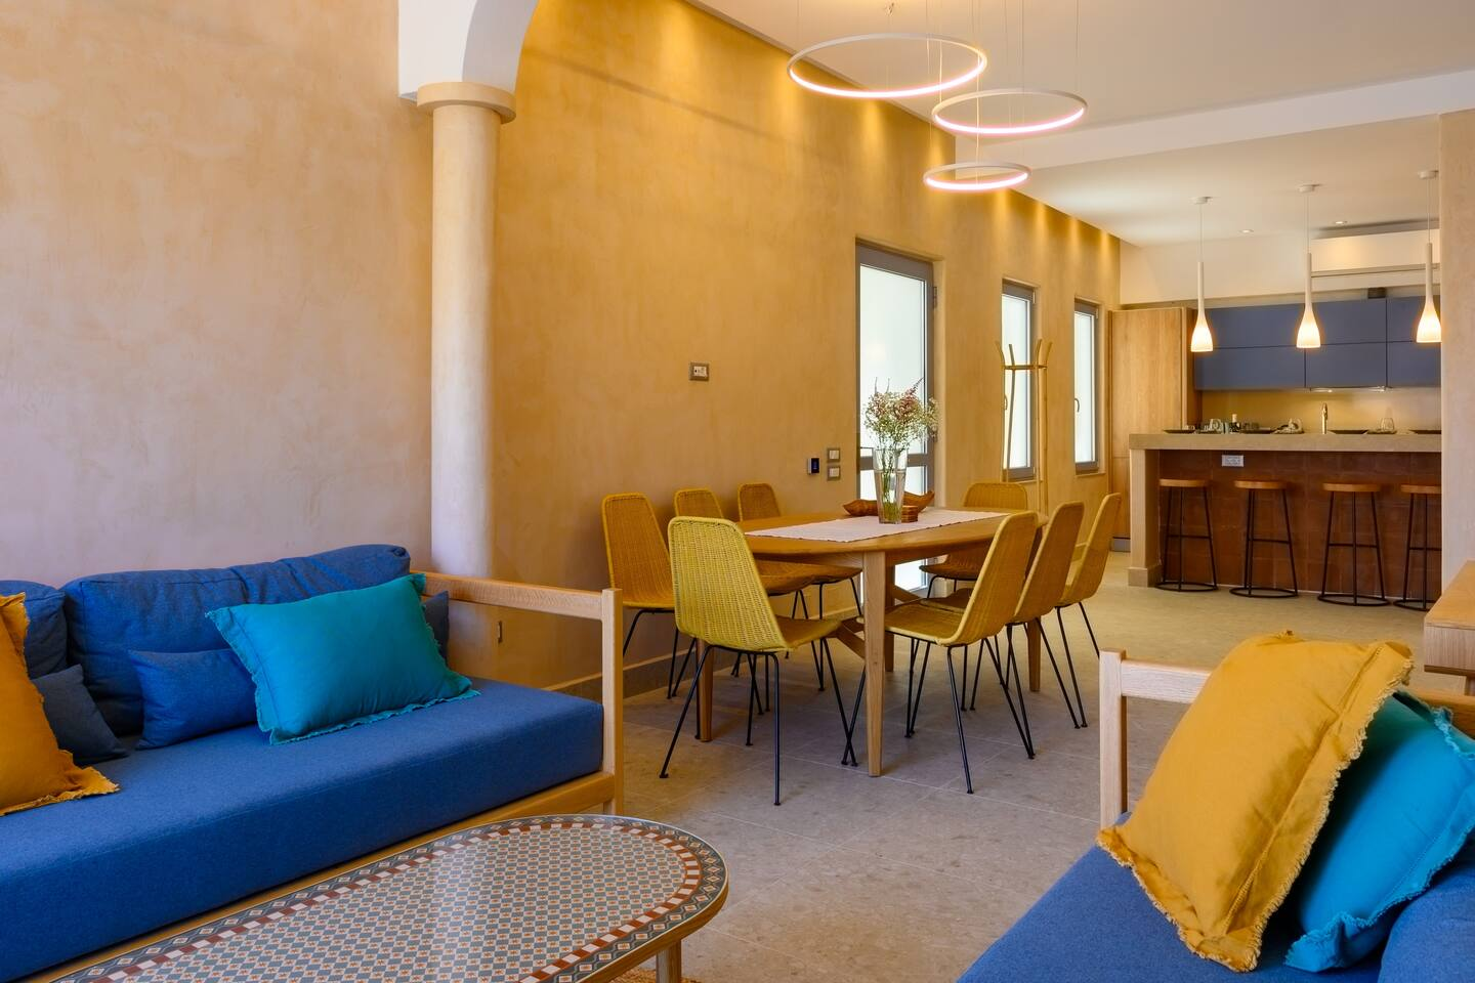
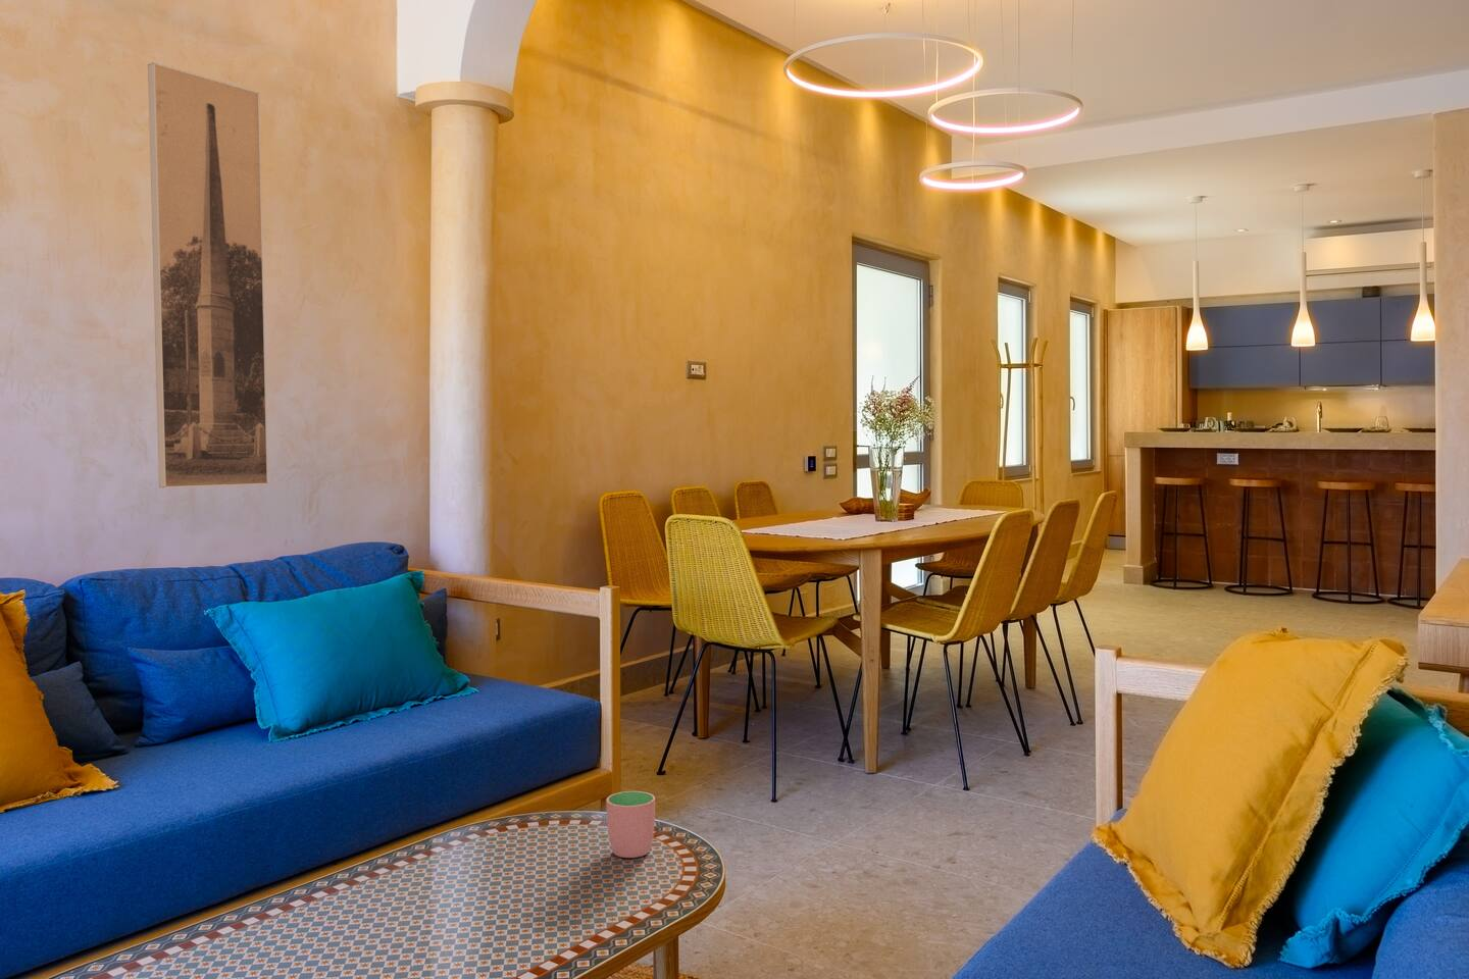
+ cup (628, 822)
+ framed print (210, 283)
